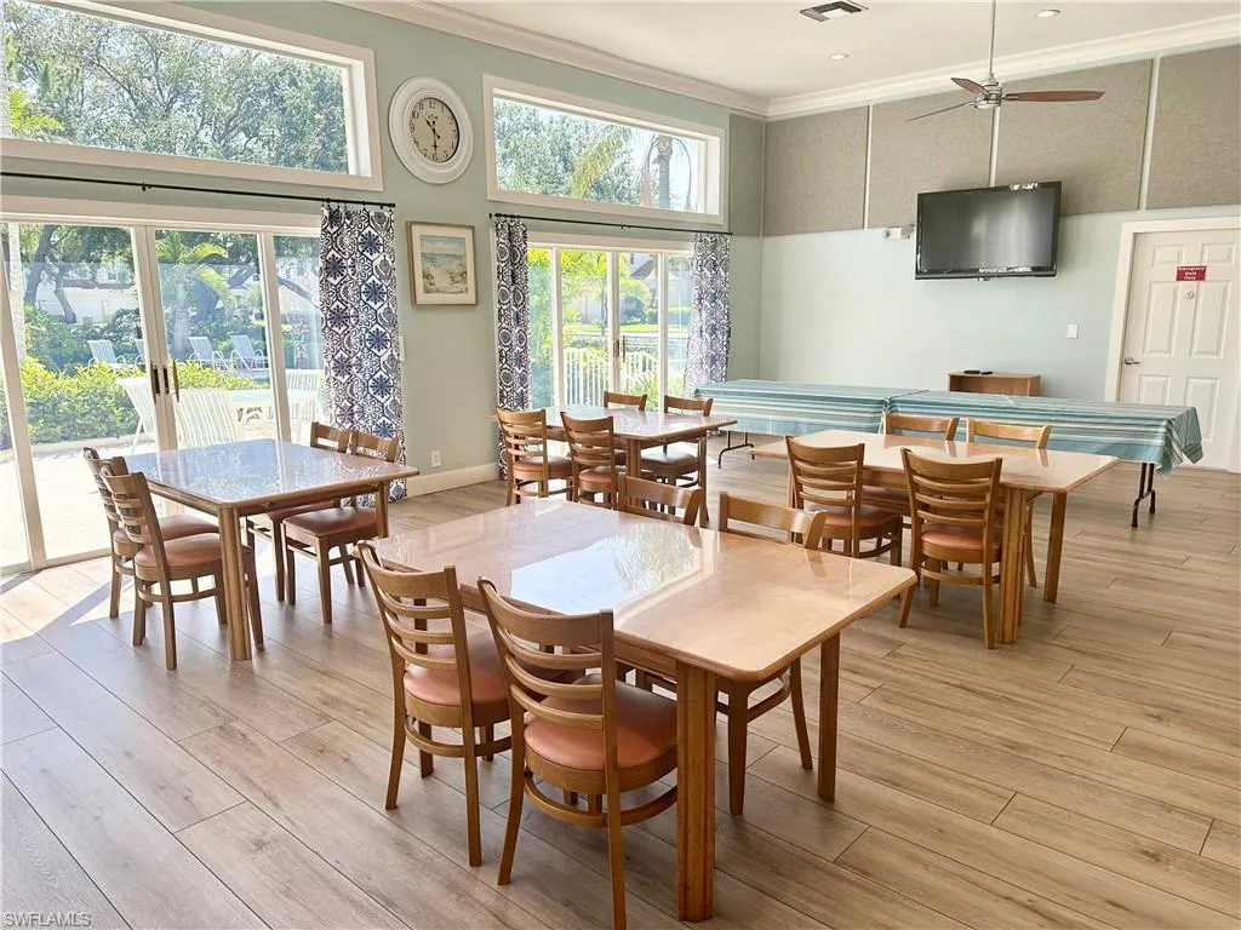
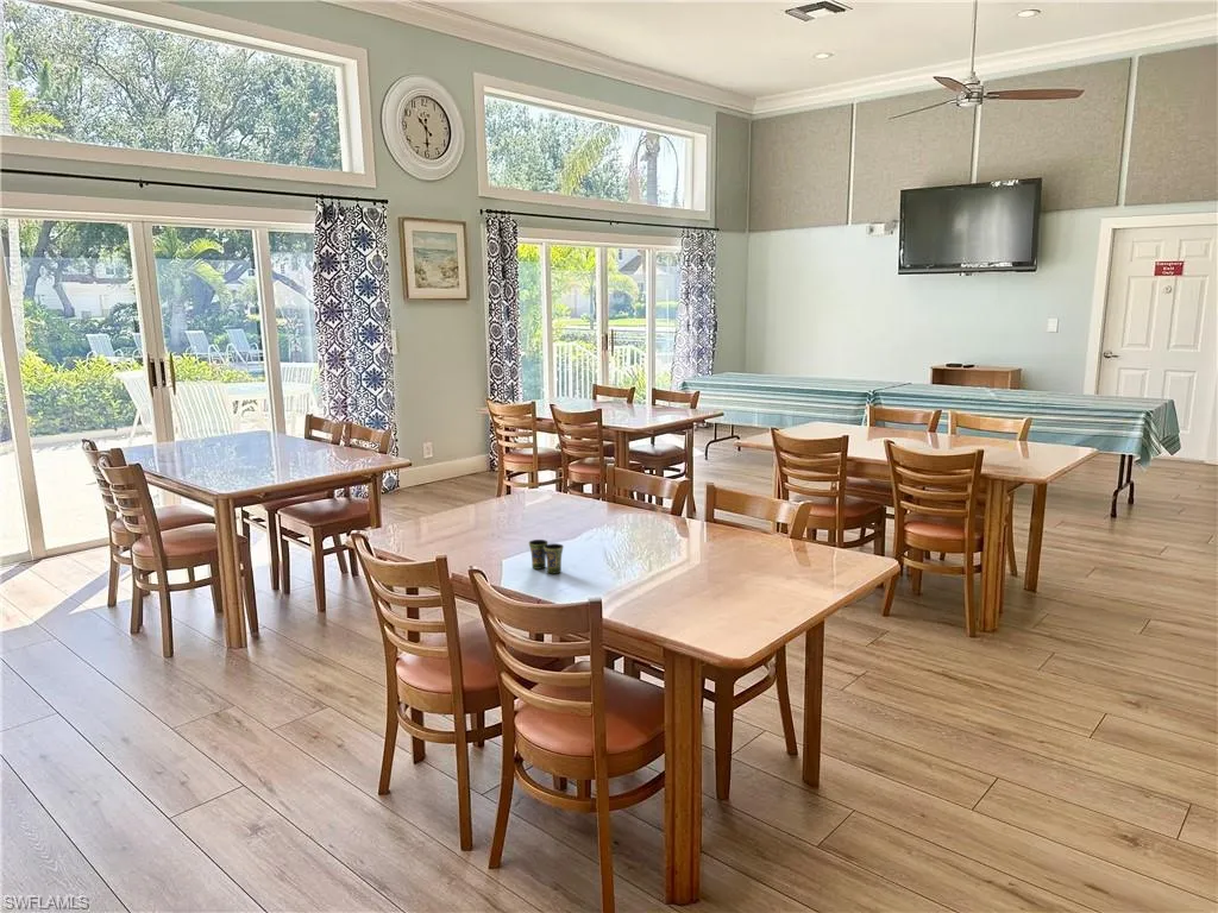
+ cup (546, 556)
